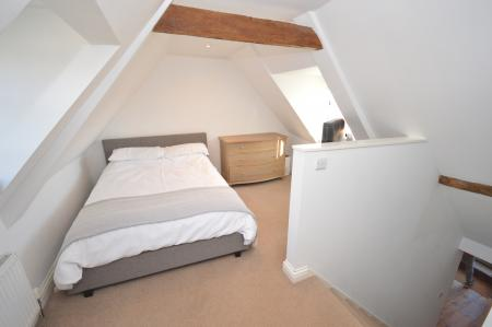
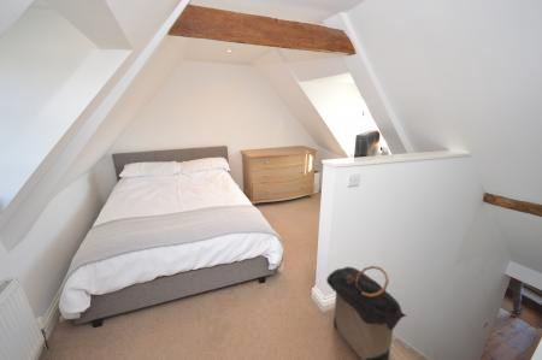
+ laundry hamper (359, 303)
